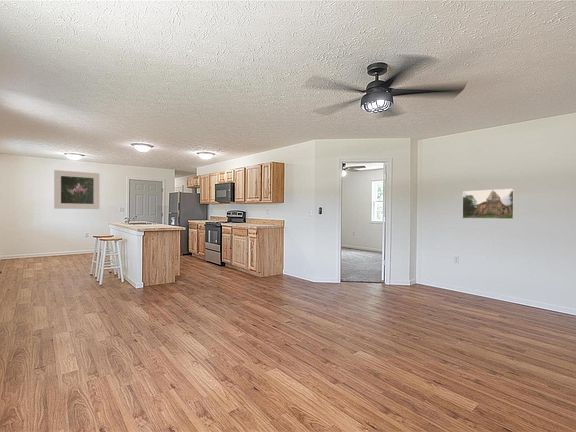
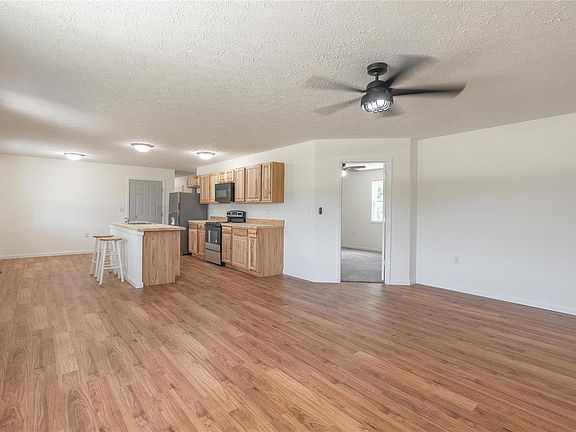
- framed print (77, 190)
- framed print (486, 204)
